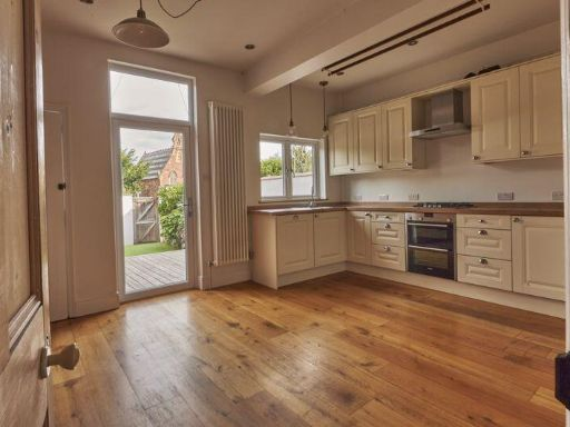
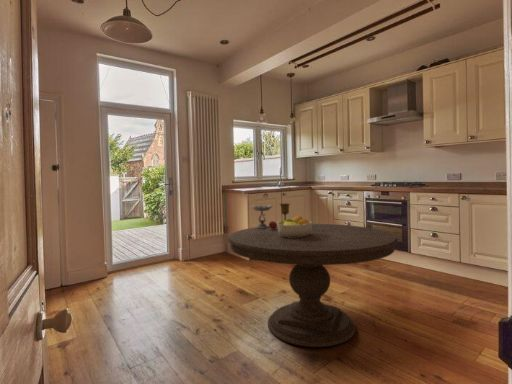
+ fruit bowl (294, 225)
+ dining table (309, 279)
+ goblet (271, 221)
